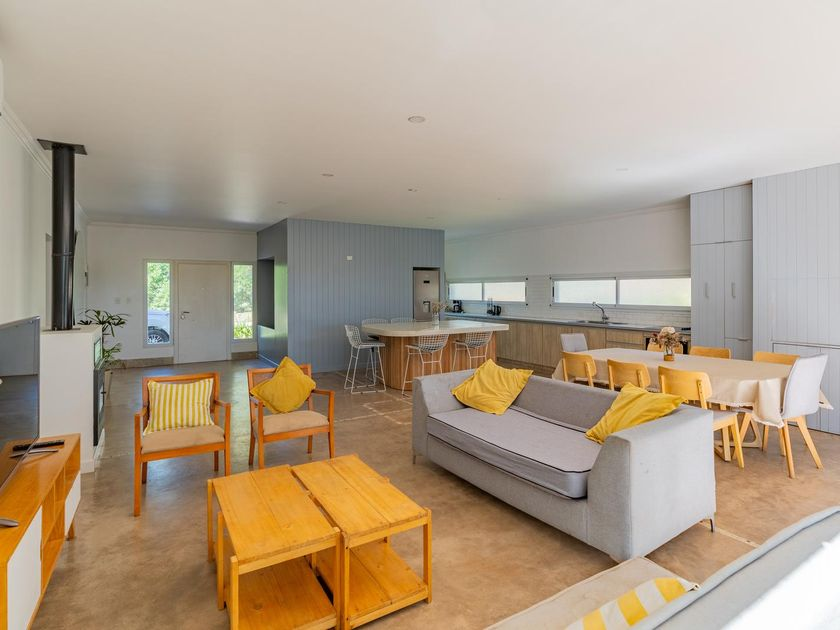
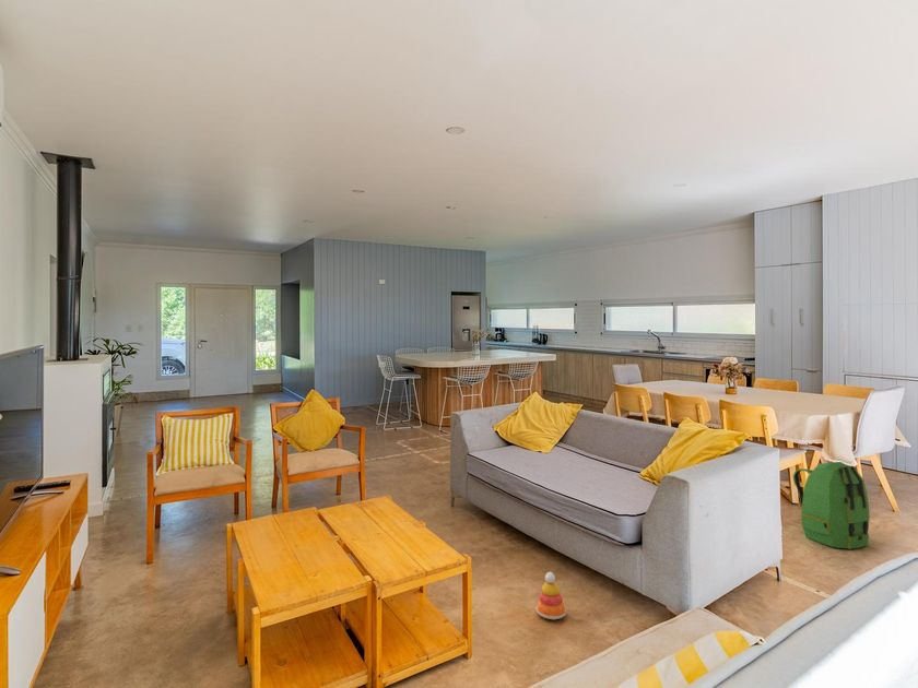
+ stacking toy (551, 593)
+ backpack (831, 499)
